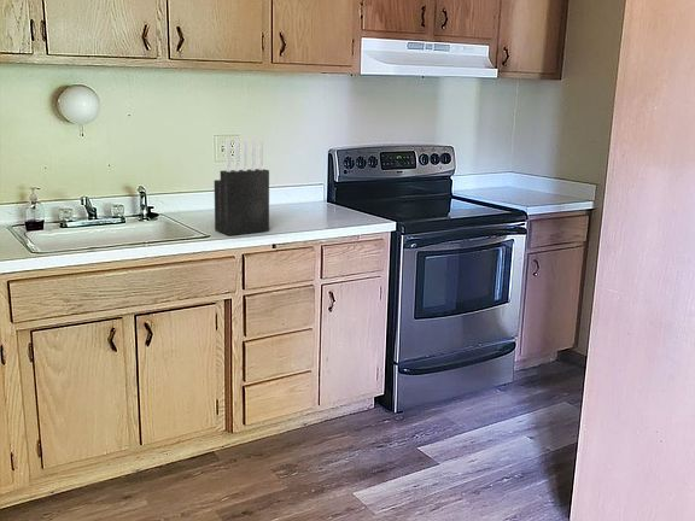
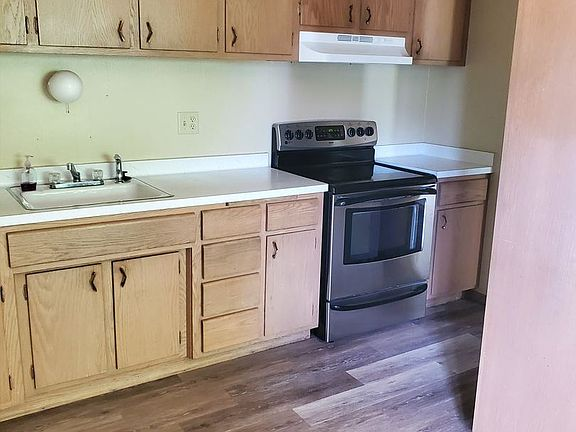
- knife block (240, 185)
